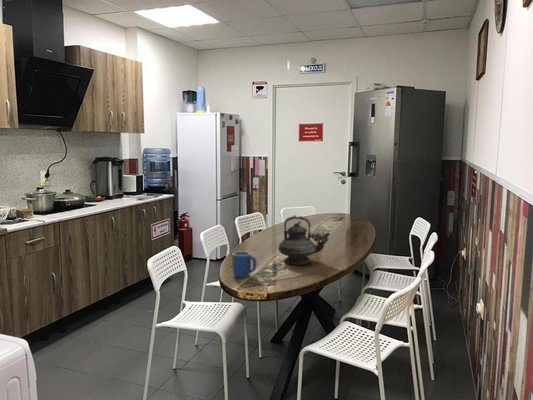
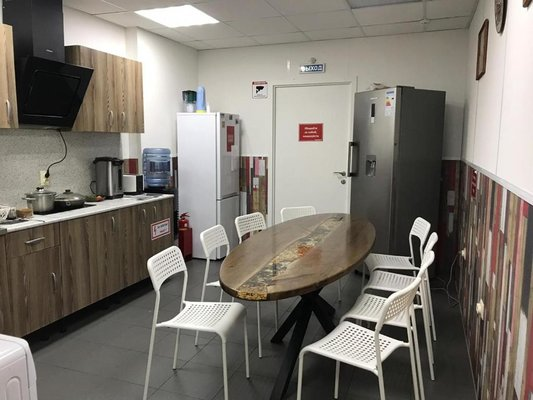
- mug (243, 264)
- teapot (303, 239)
